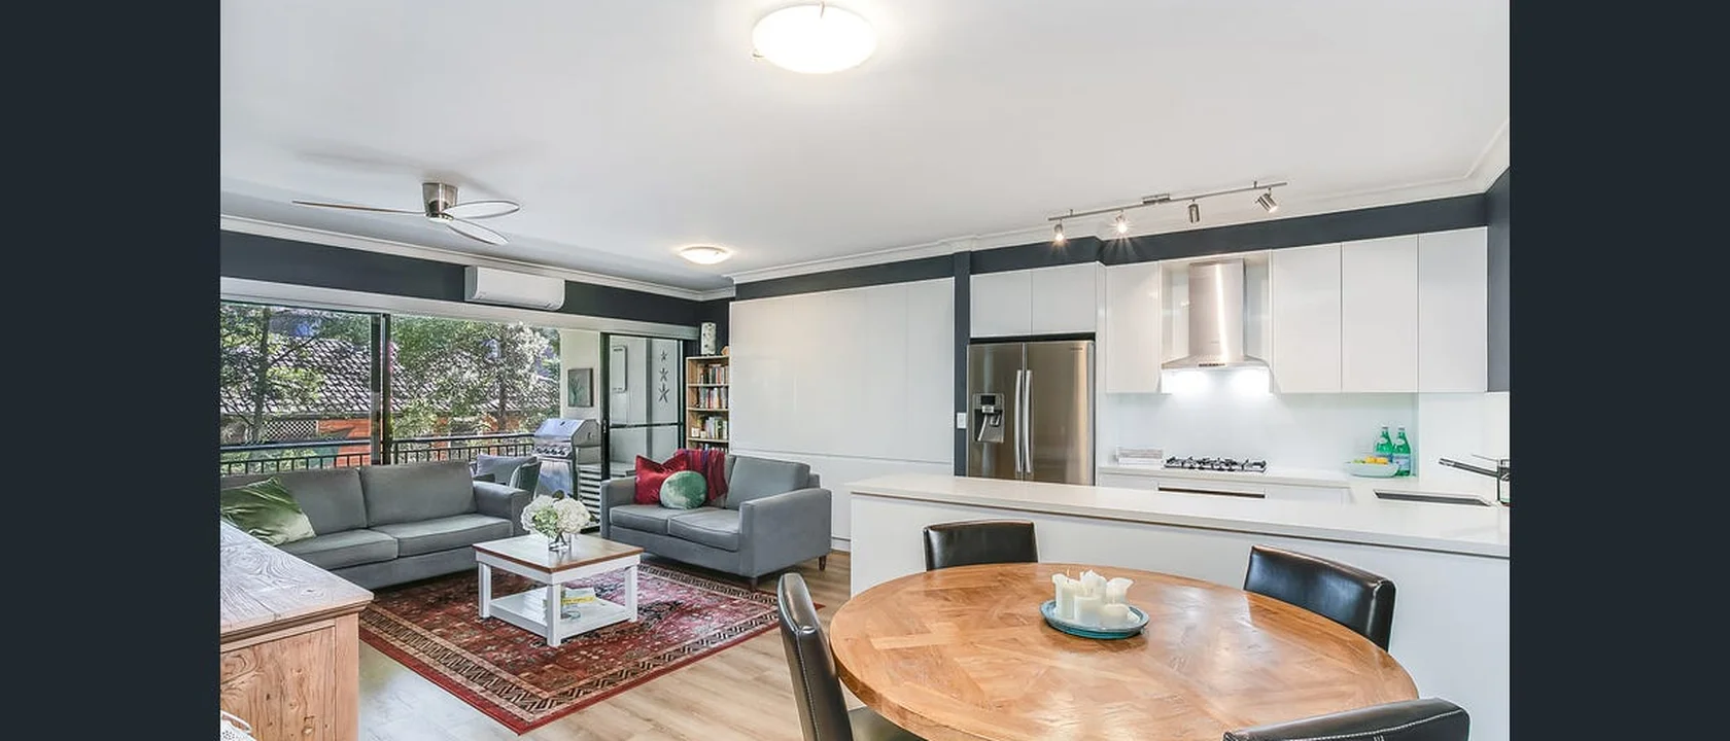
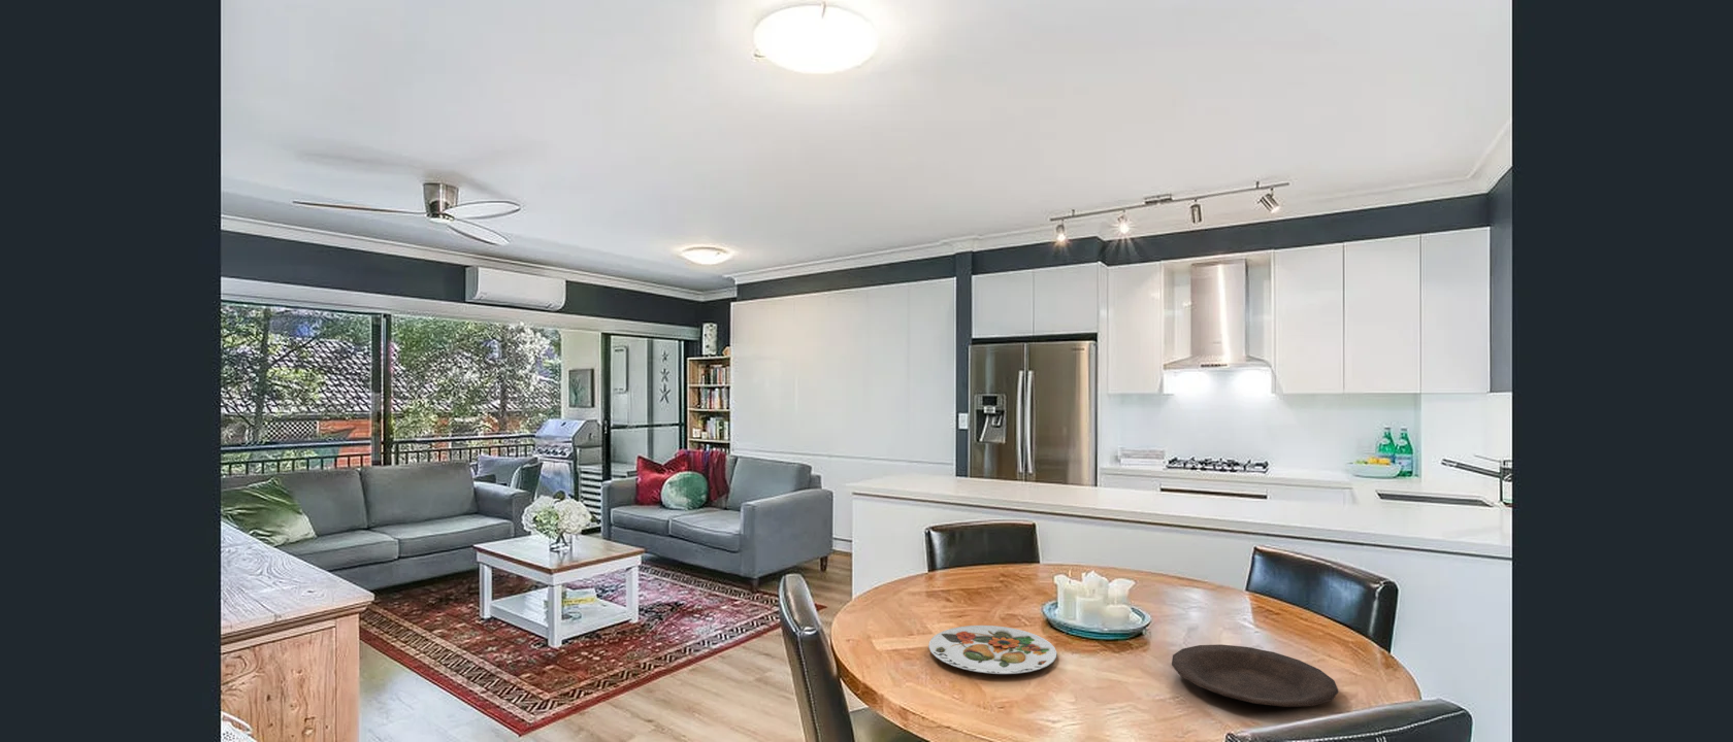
+ plate (991, 649)
+ plate (1250, 678)
